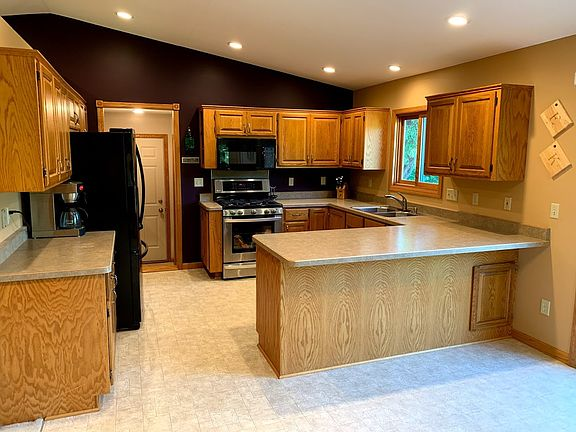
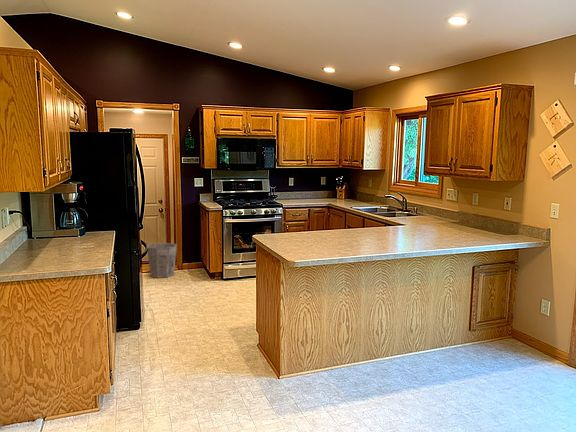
+ waste bin (161, 260)
